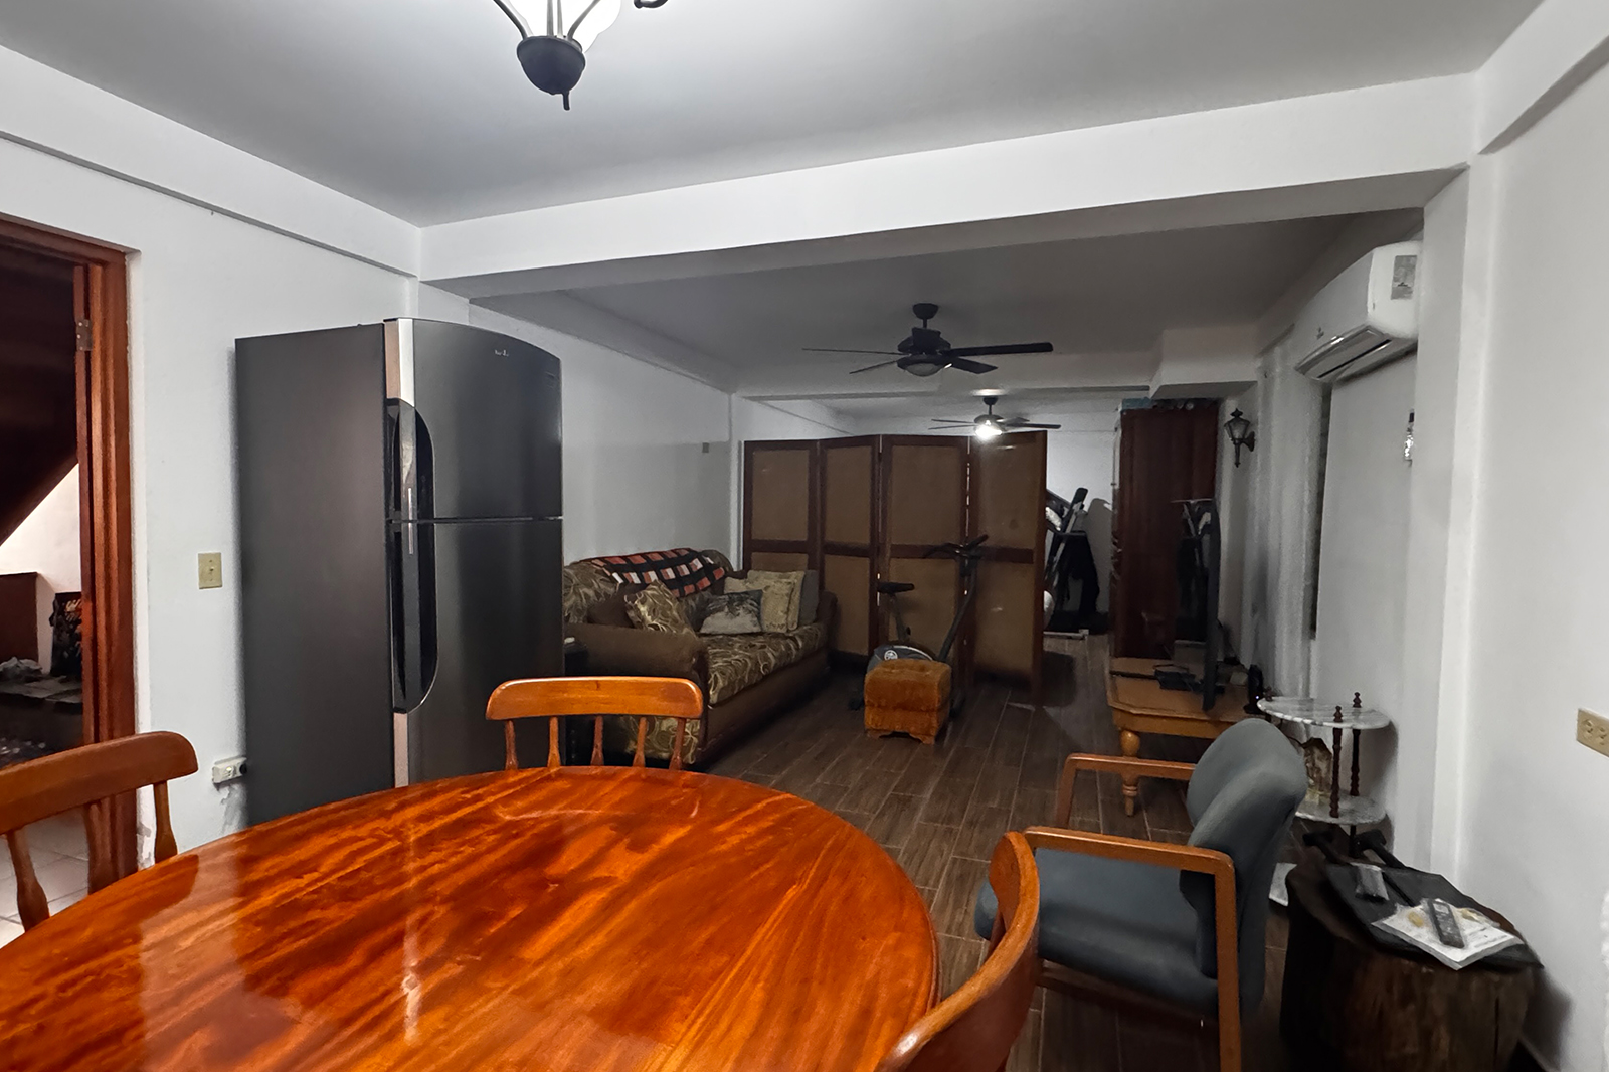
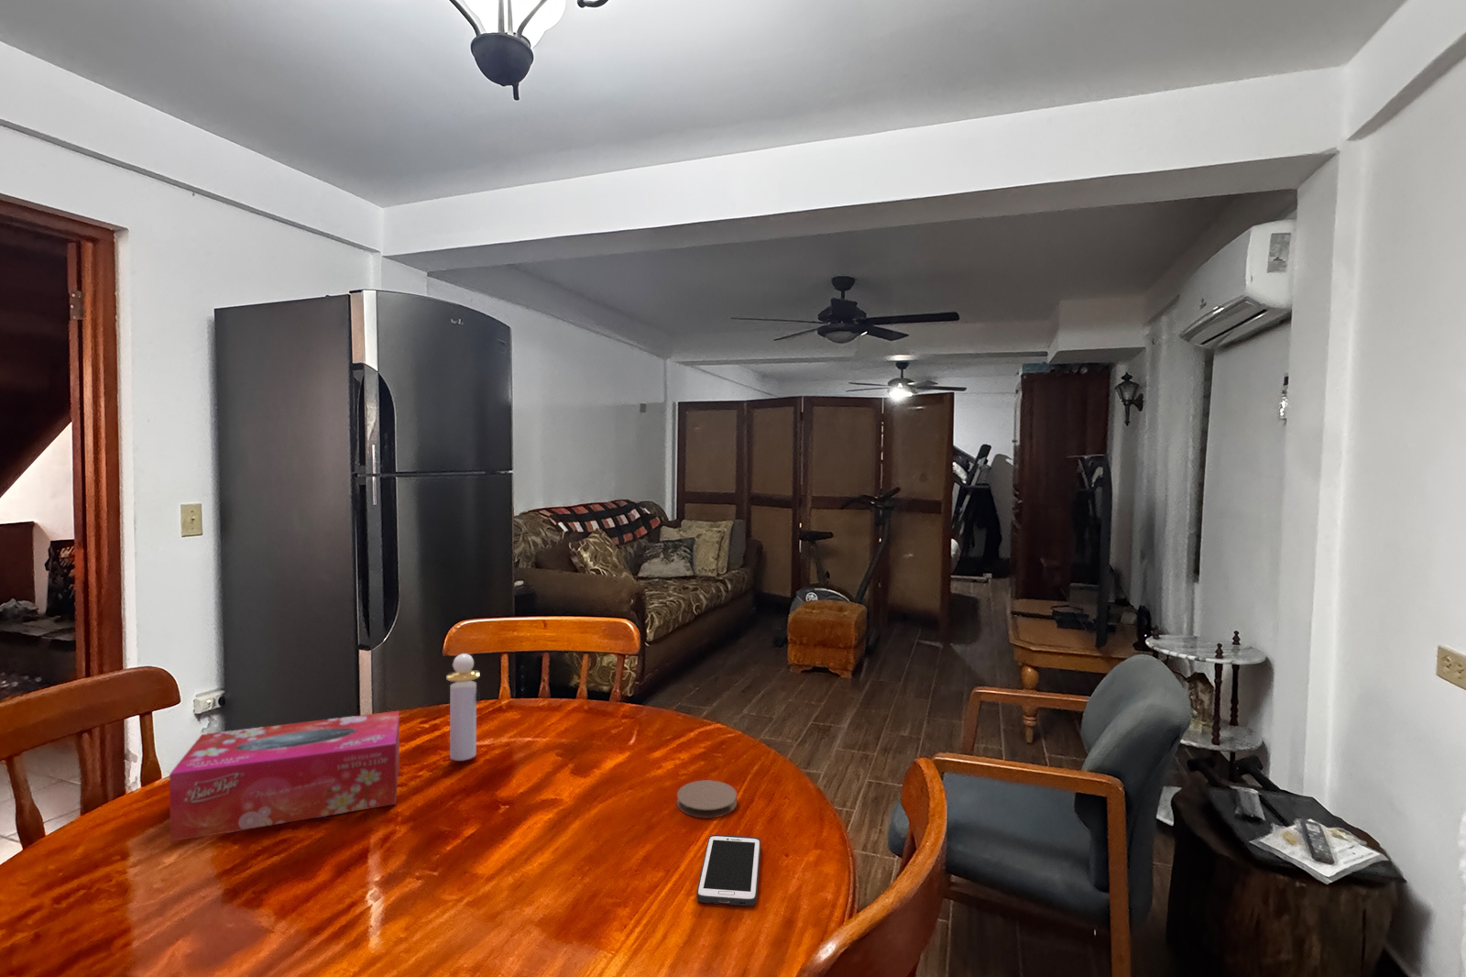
+ tissue box (298, 769)
+ perfume bottle (463, 707)
+ coaster (706, 798)
+ cell phone (730, 867)
